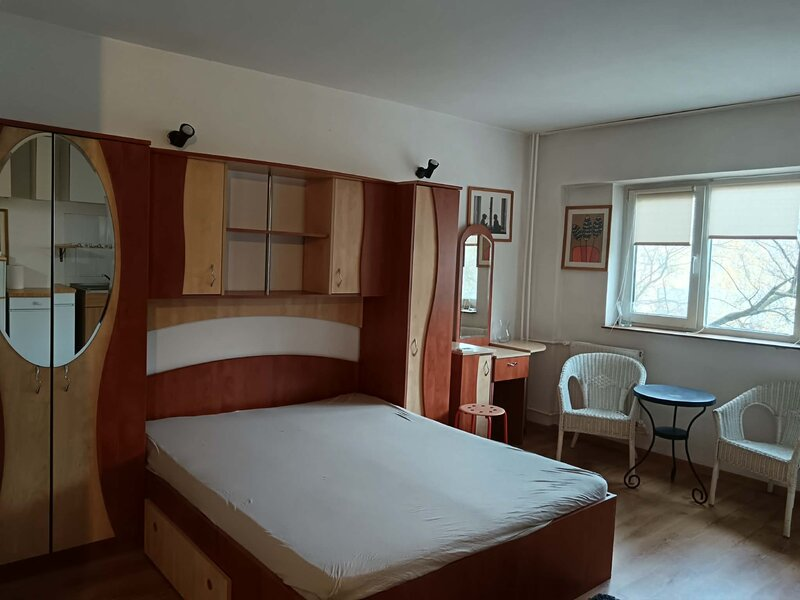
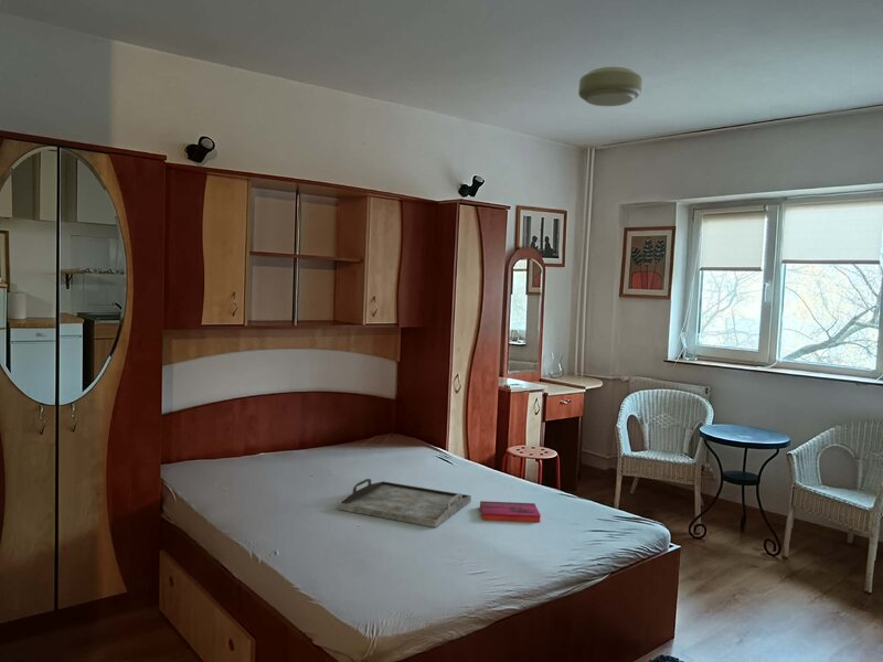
+ ceiling light (609, 87)
+ serving tray (406, 496)
+ hardback book (509, 511)
